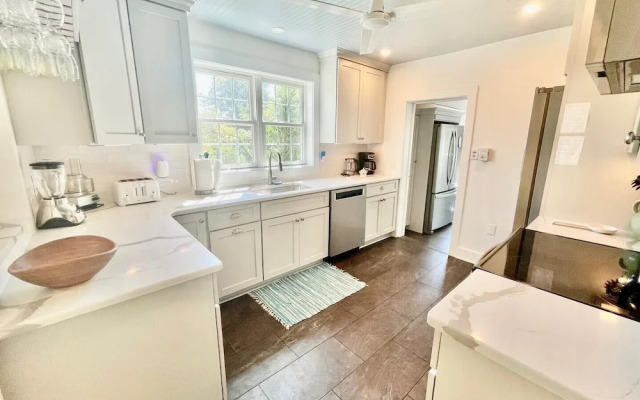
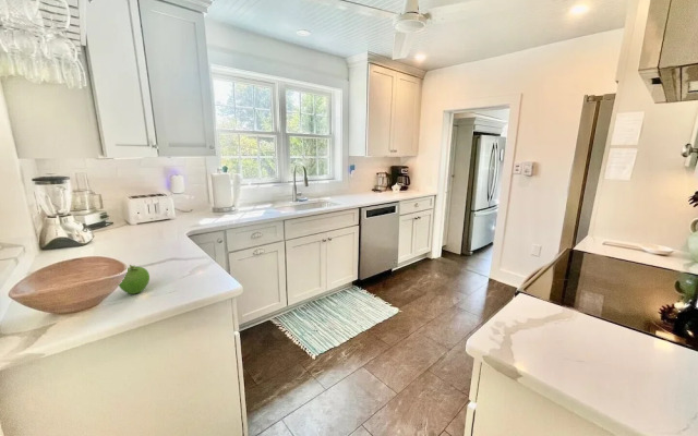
+ fruit (133, 278)
